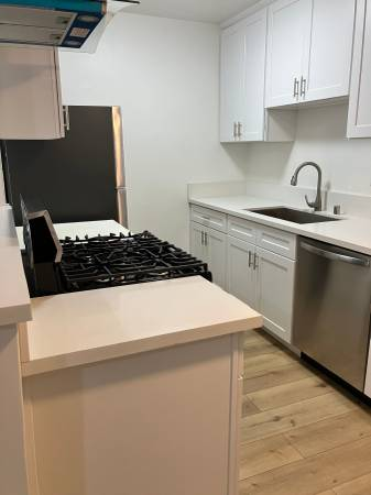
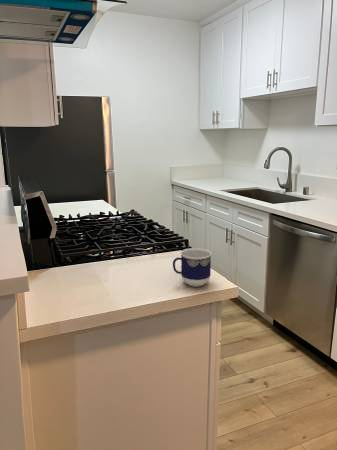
+ cup (191, 268)
